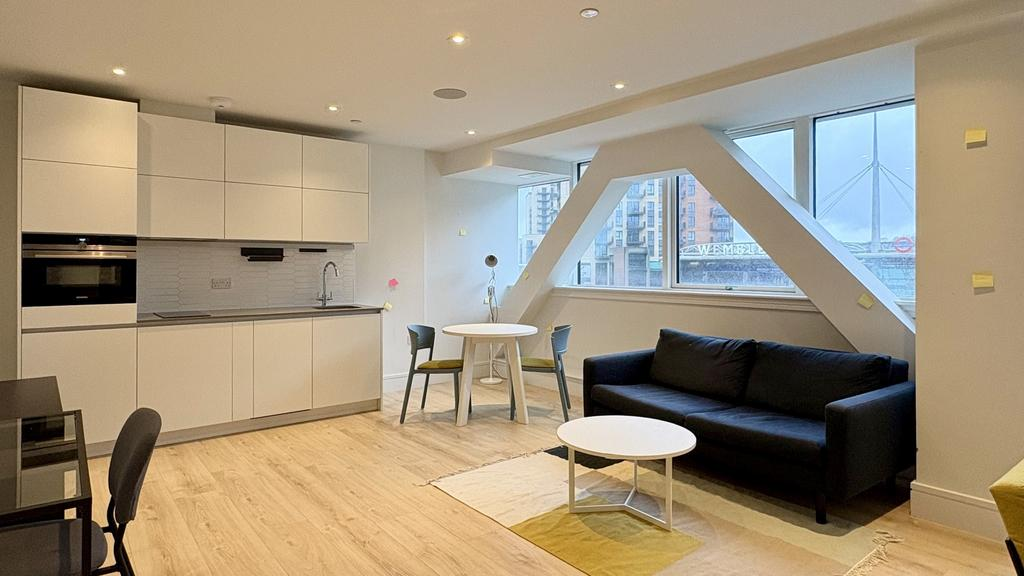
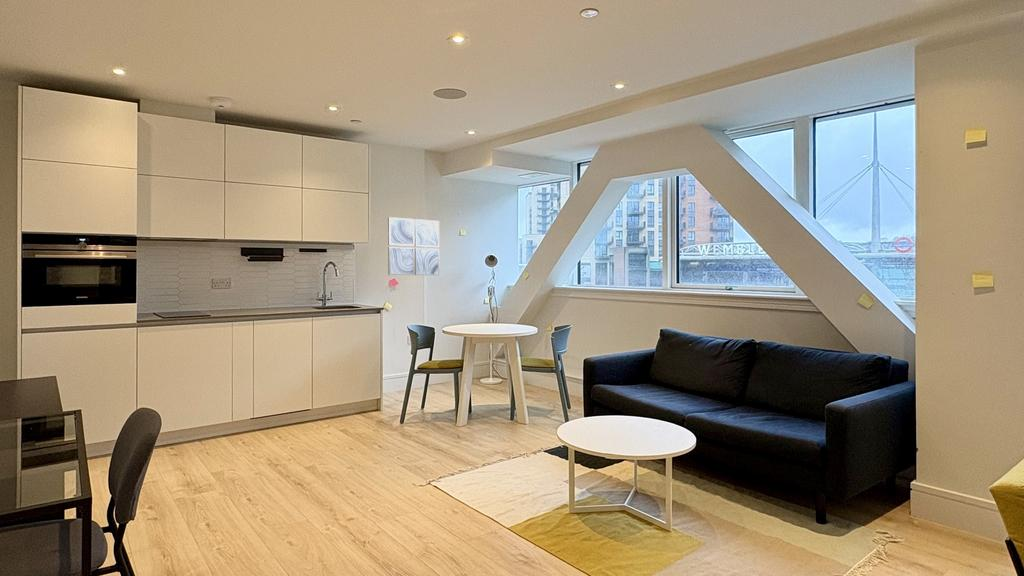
+ wall art (415, 246)
